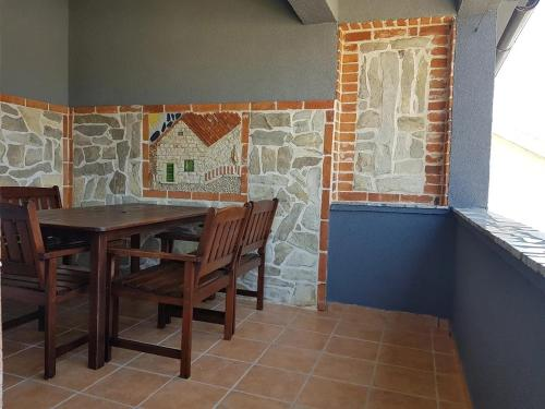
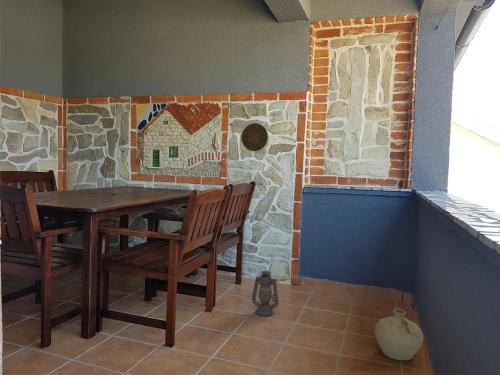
+ ceramic jug (398, 332)
+ decorative plate (254, 137)
+ lantern (265, 291)
